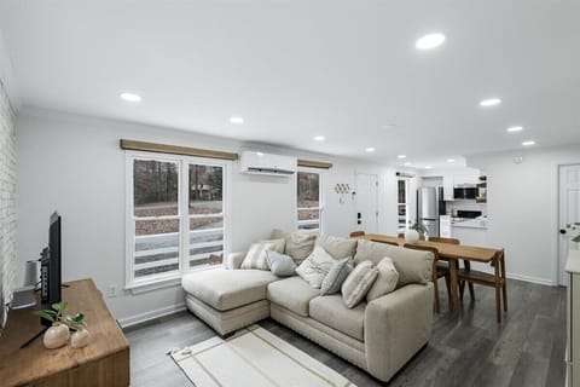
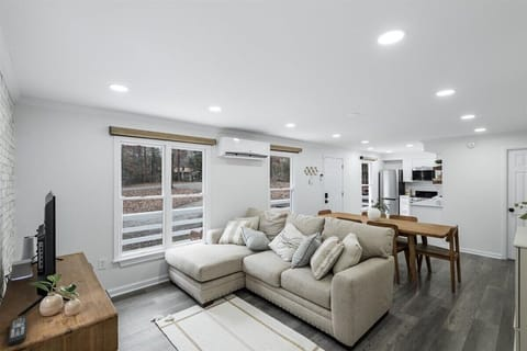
+ remote control (18, 330)
